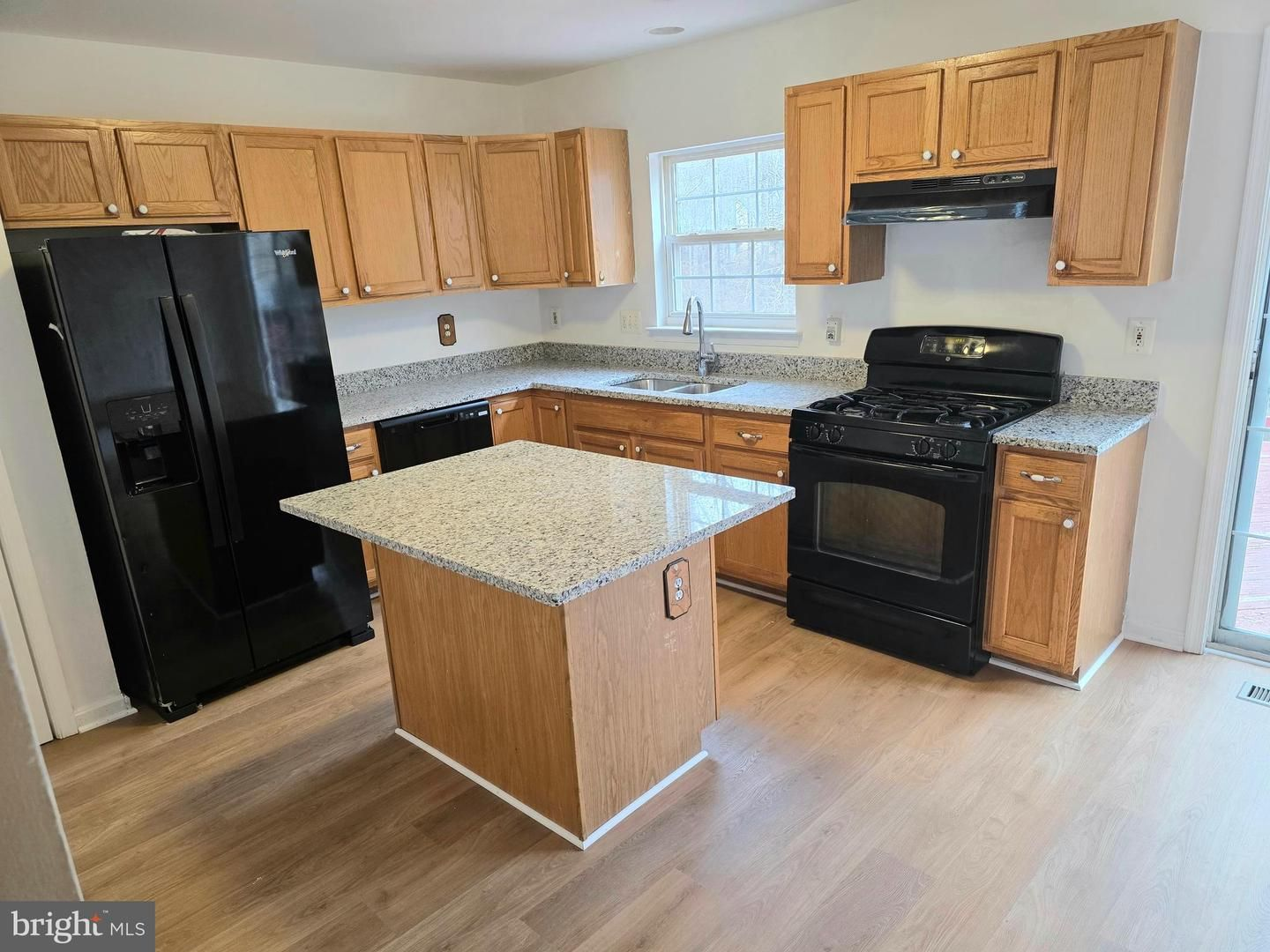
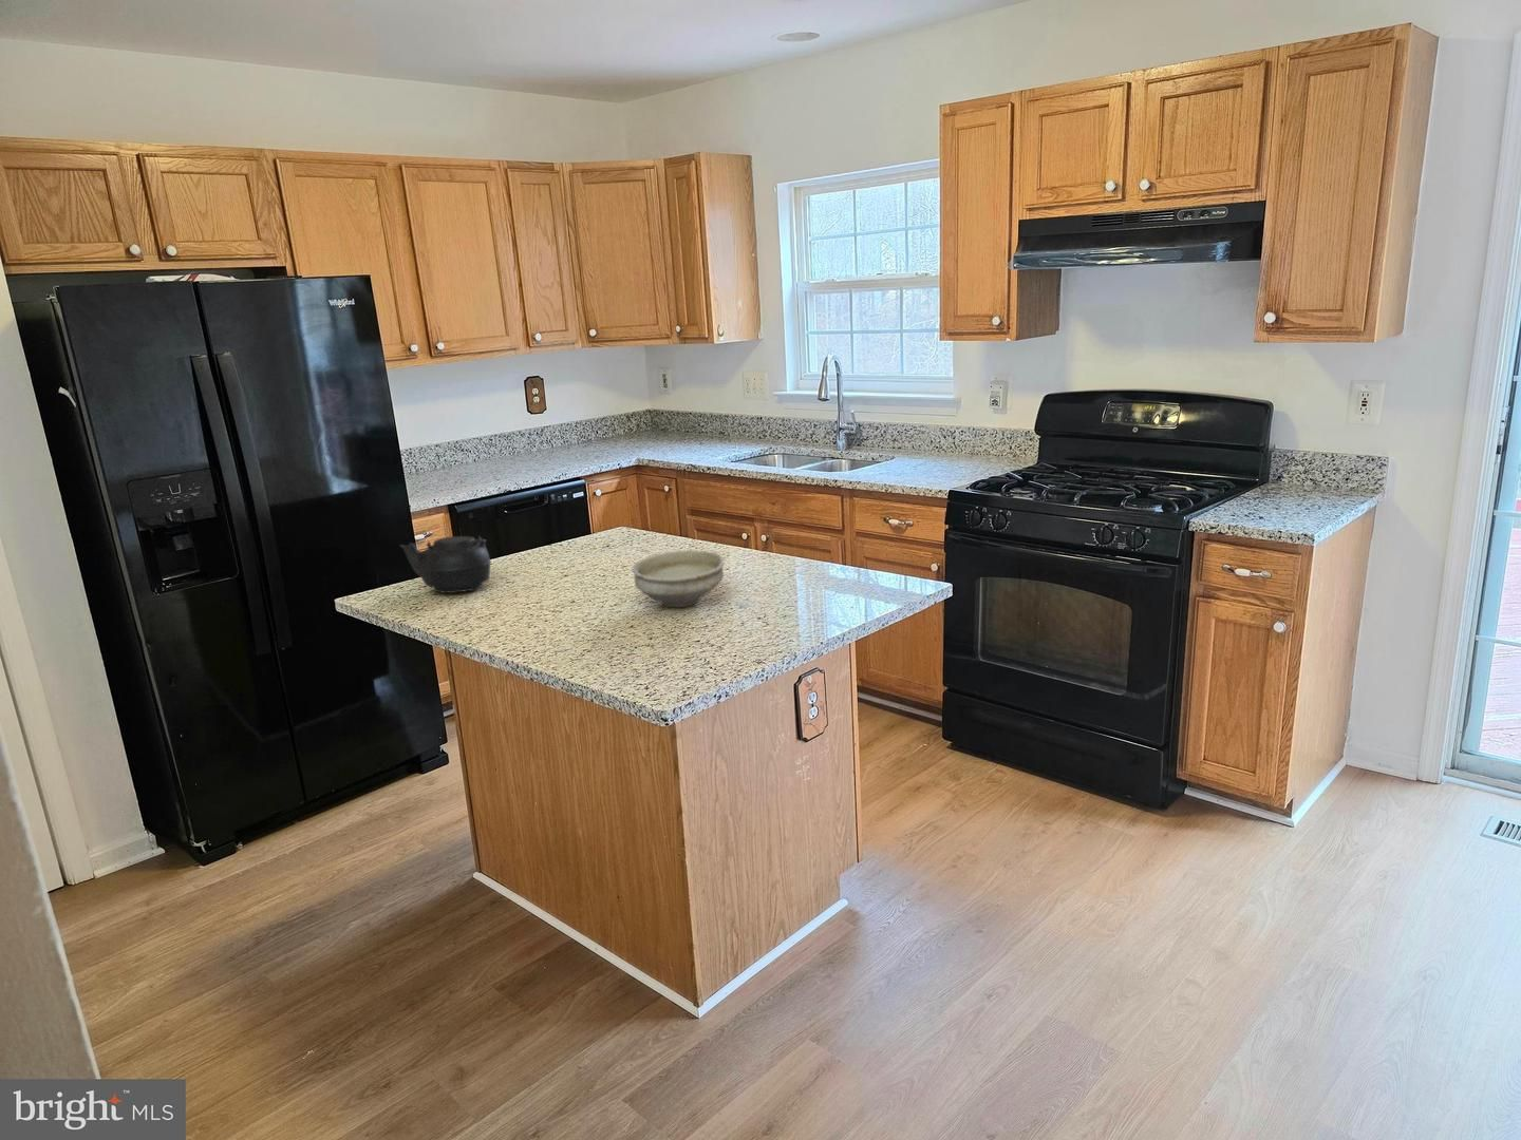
+ bowl (679, 582)
+ teapot (448, 565)
